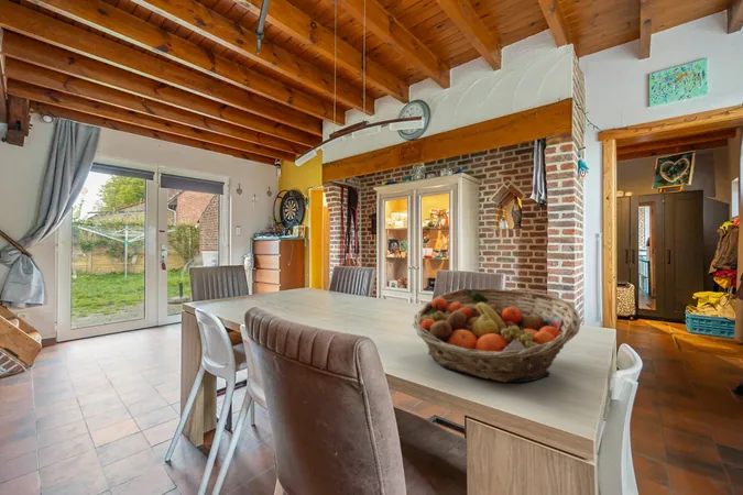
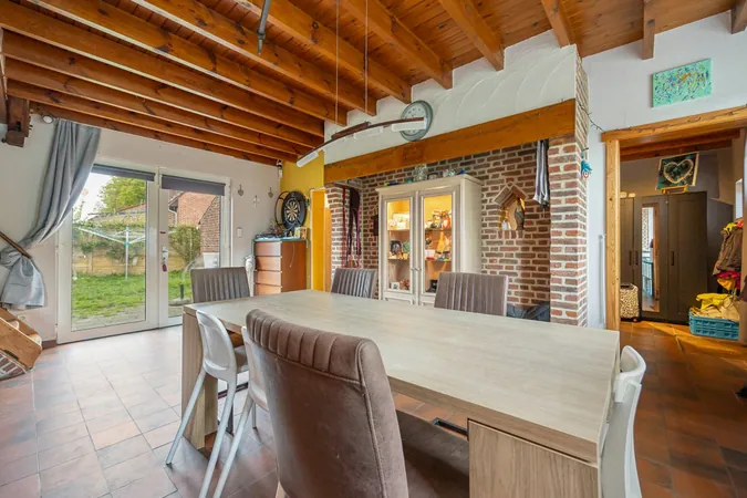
- fruit basket (488, 327)
